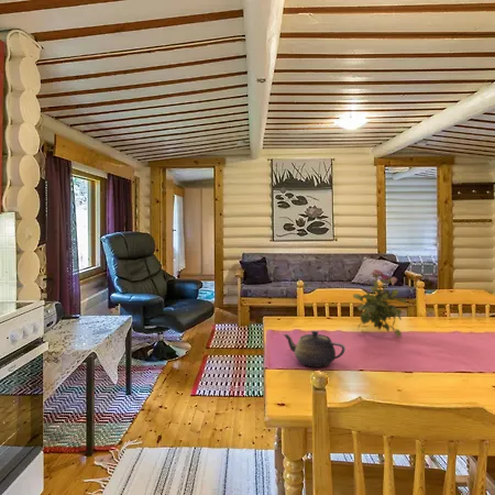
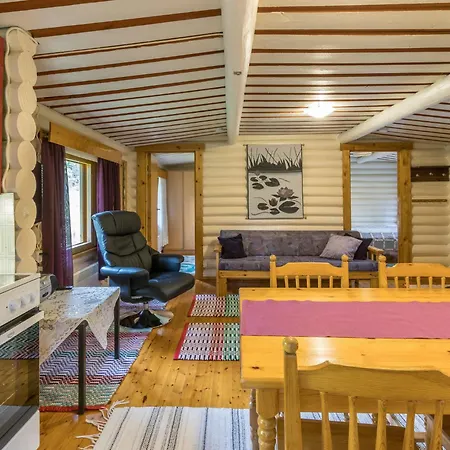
- teapot (312, 346)
- flower bouquet (377, 301)
